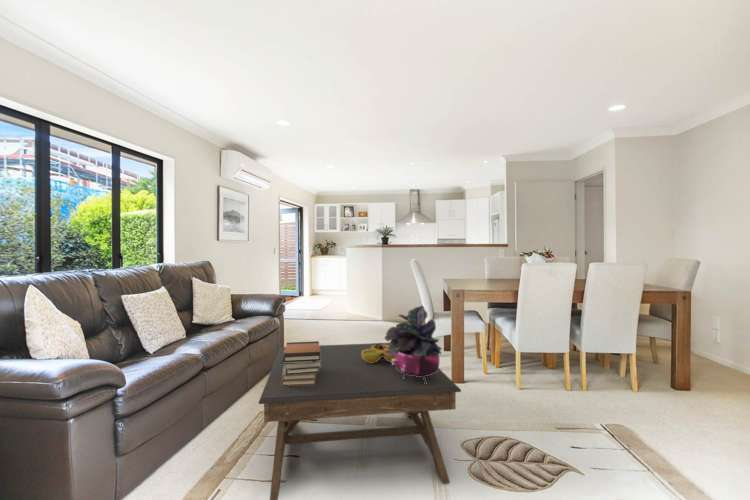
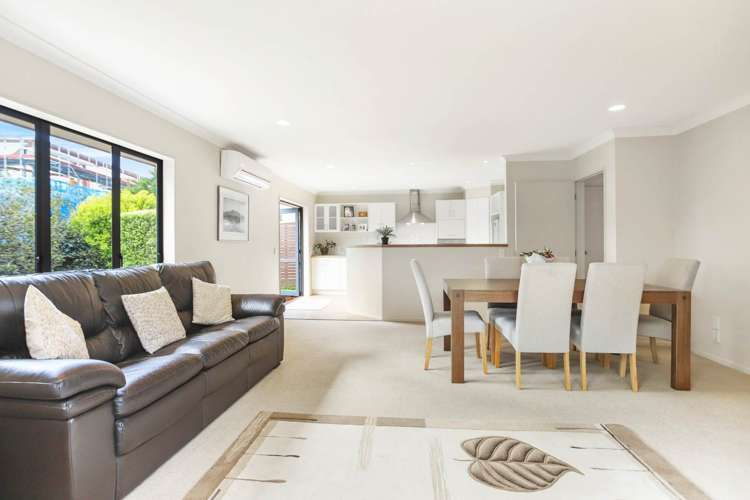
- coffee table (354, 404)
- book stack (301, 361)
- decorative bowl (381, 350)
- potted plant (415, 341)
